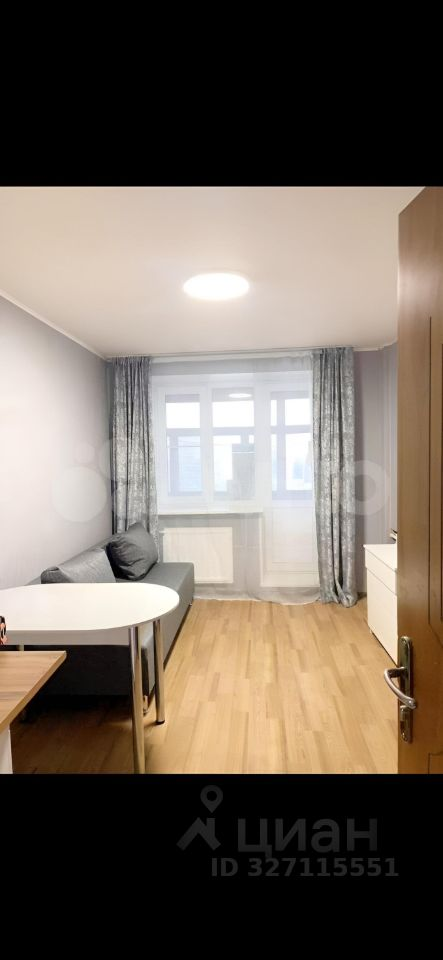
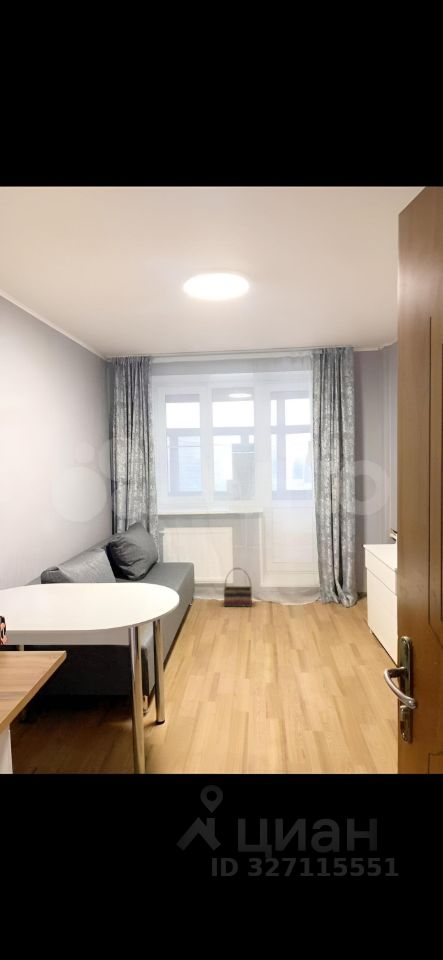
+ basket (237, 586)
